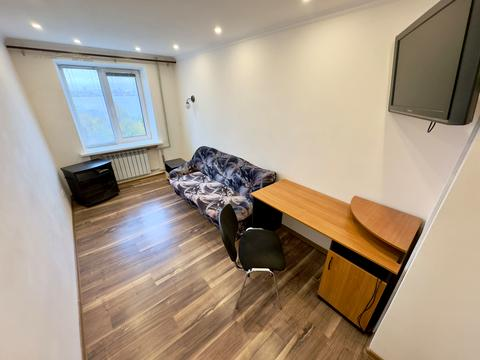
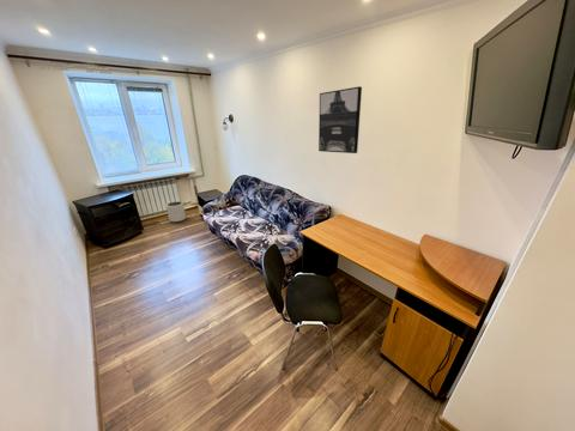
+ plant pot (176, 211)
+ wall art (338, 122)
